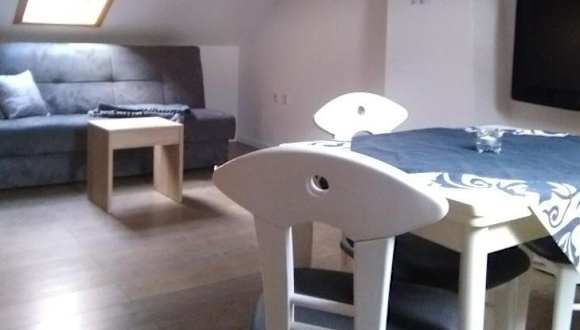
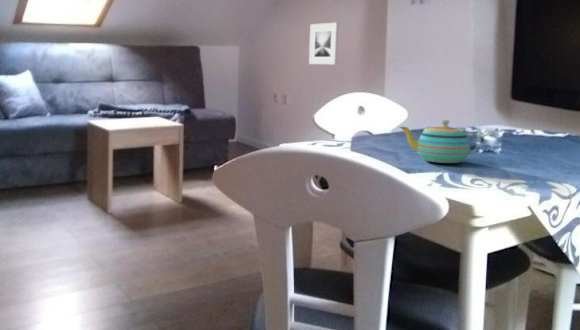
+ teapot (440, 140)
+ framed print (323, 44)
